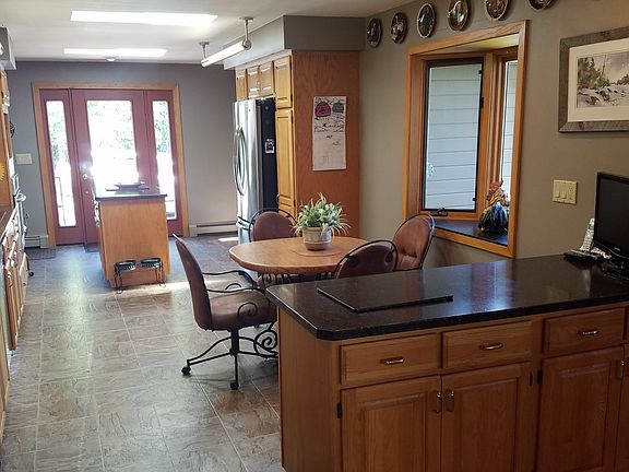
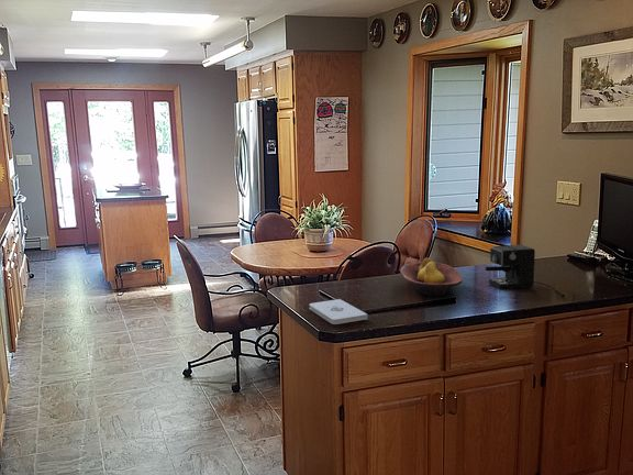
+ fruit bowl (430, 274)
+ notepad (336, 311)
+ coffee maker (524, 270)
